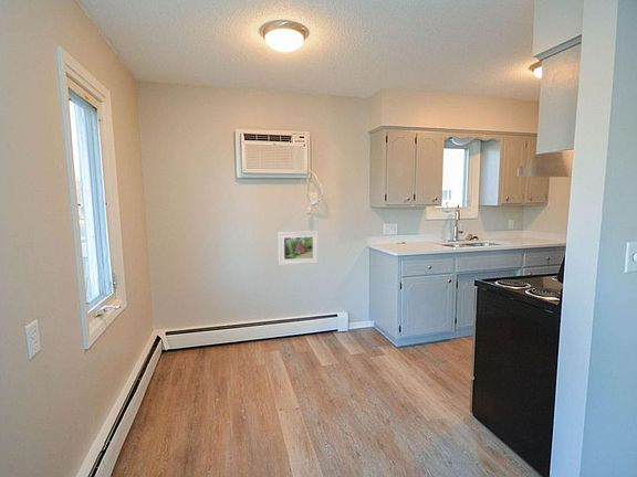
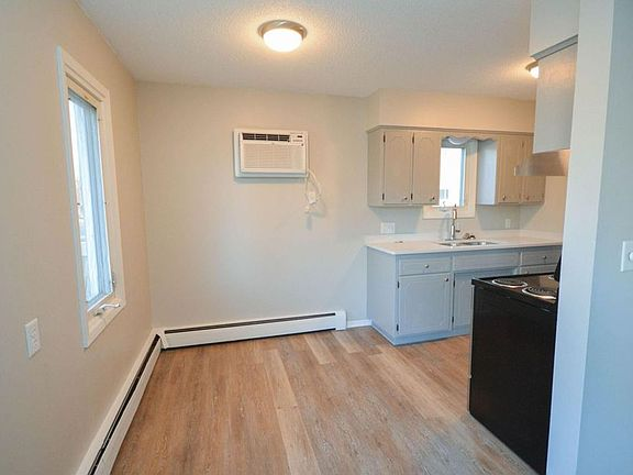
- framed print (297, 247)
